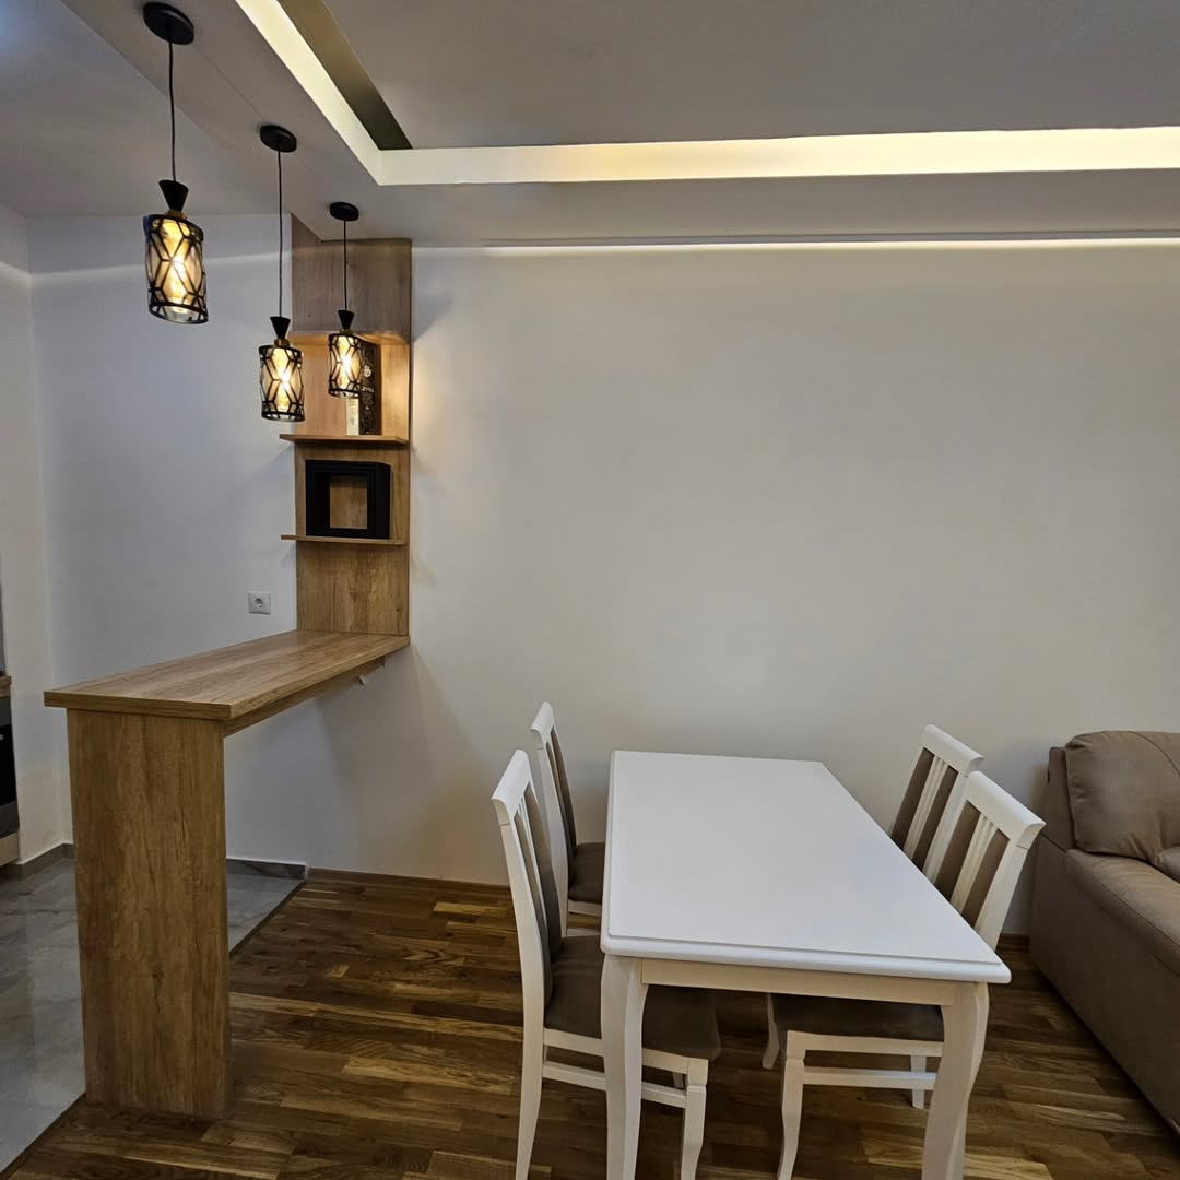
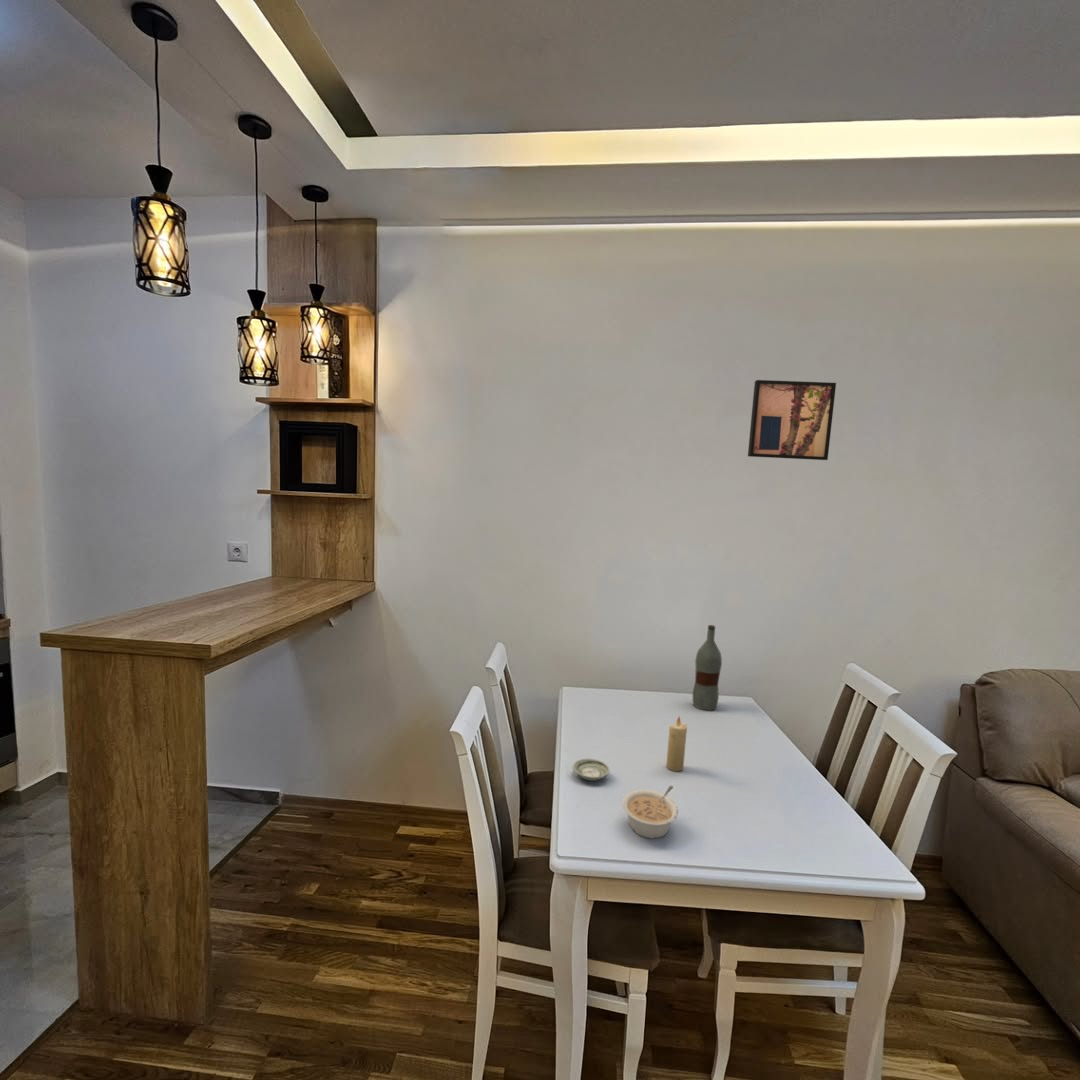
+ saucer (590, 771)
+ candle (676, 741)
+ bottle (708, 666)
+ wall art (791, 420)
+ legume (649, 812)
